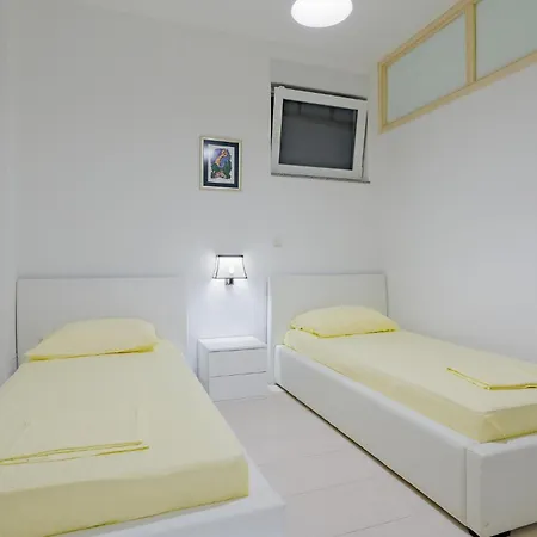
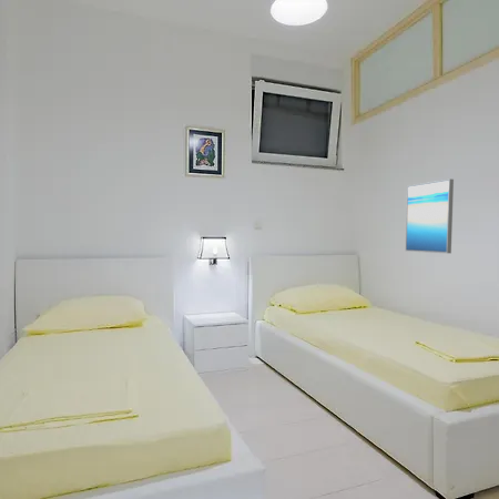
+ wall art (427, 217)
